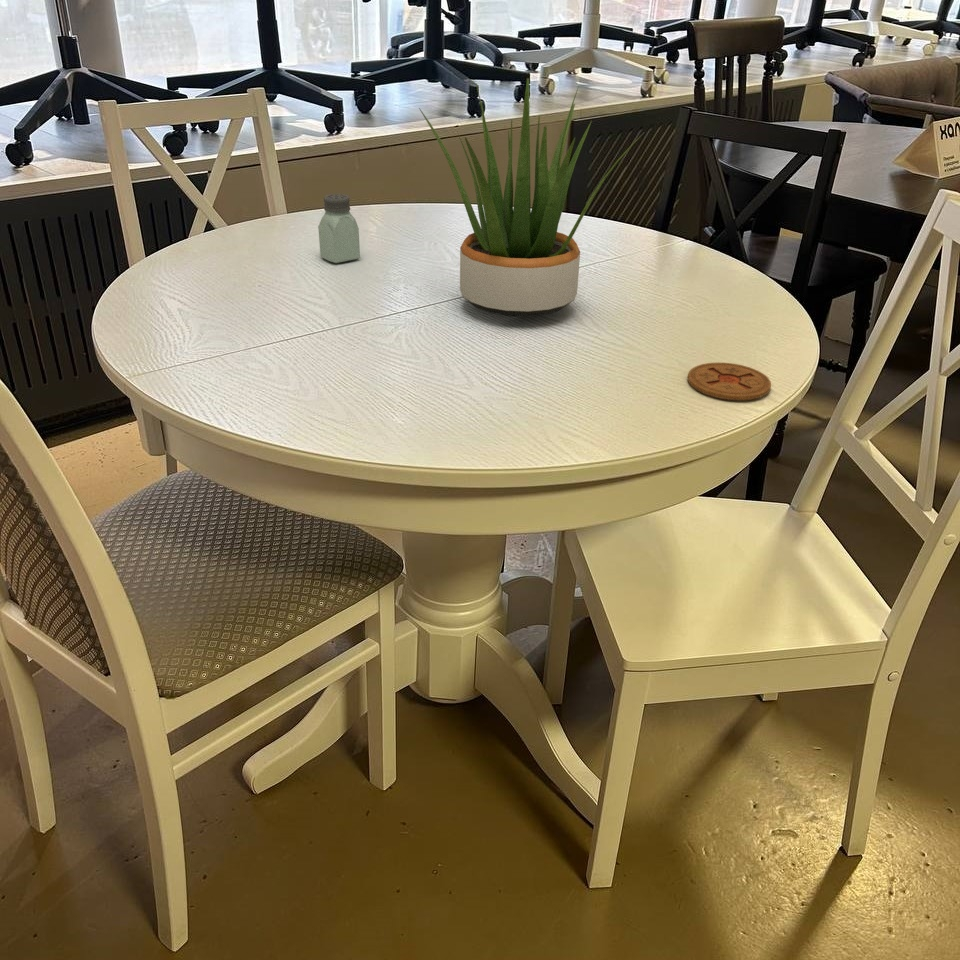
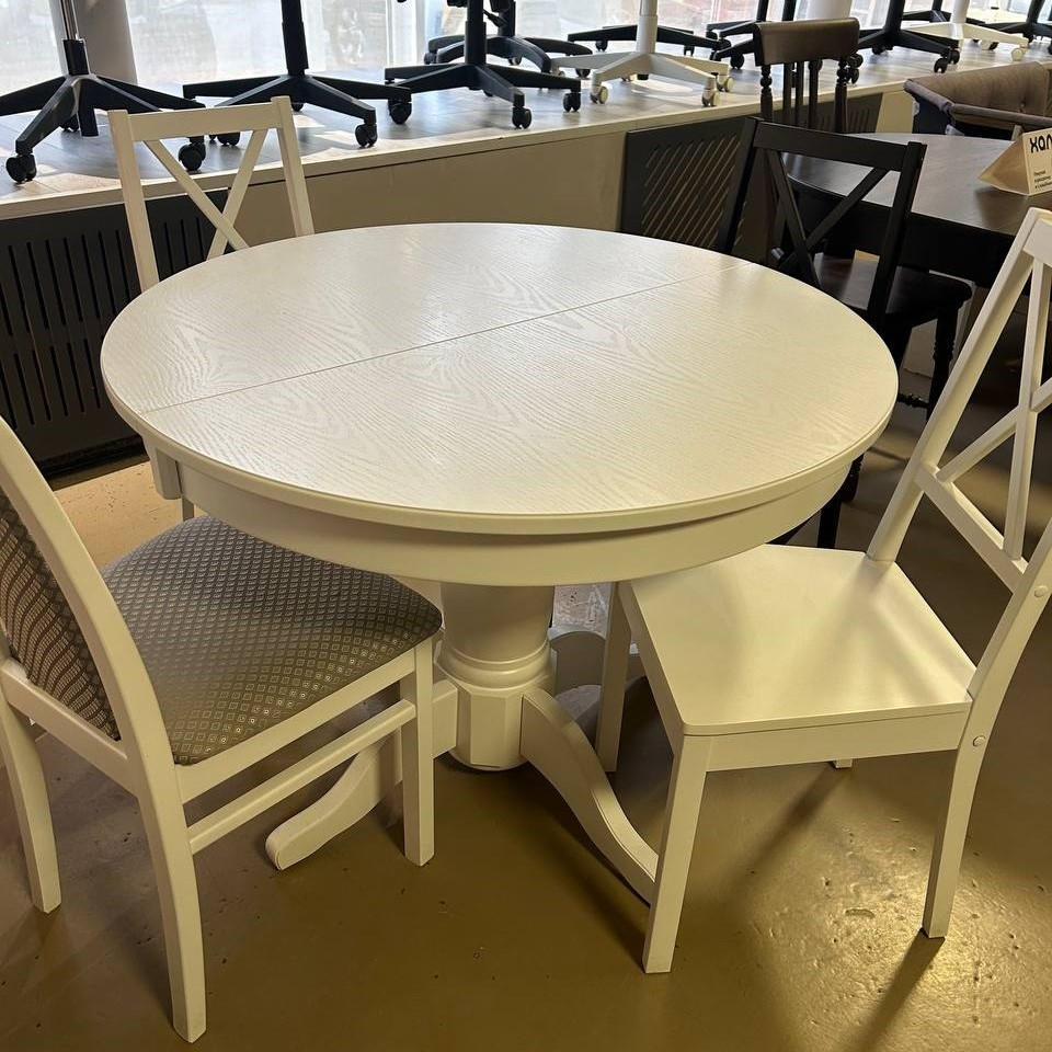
- potted plant (522, 202)
- saltshaker (338, 227)
- coaster (728, 380)
